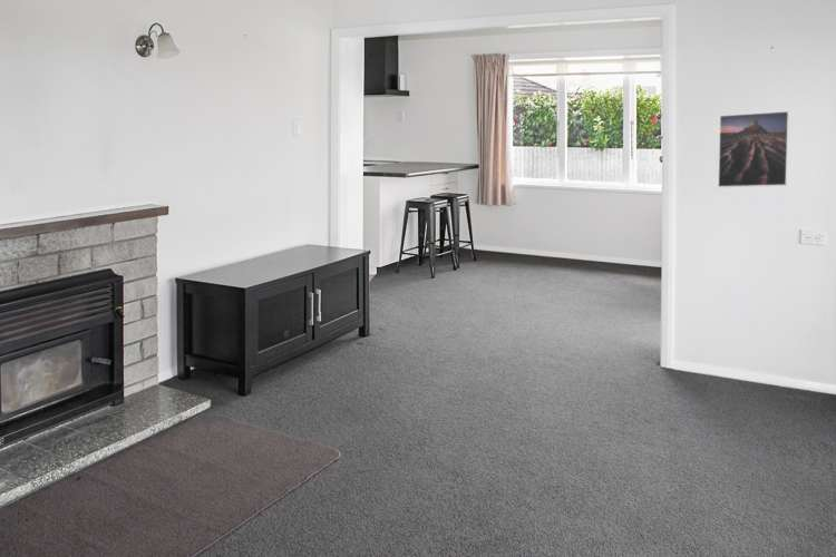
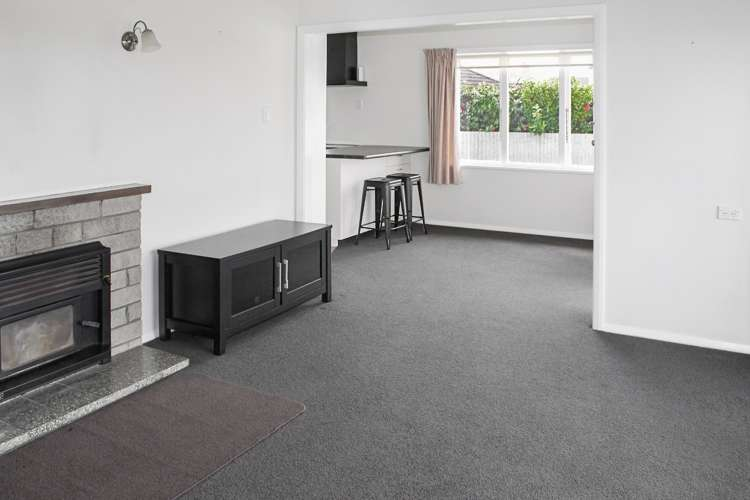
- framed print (752, 149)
